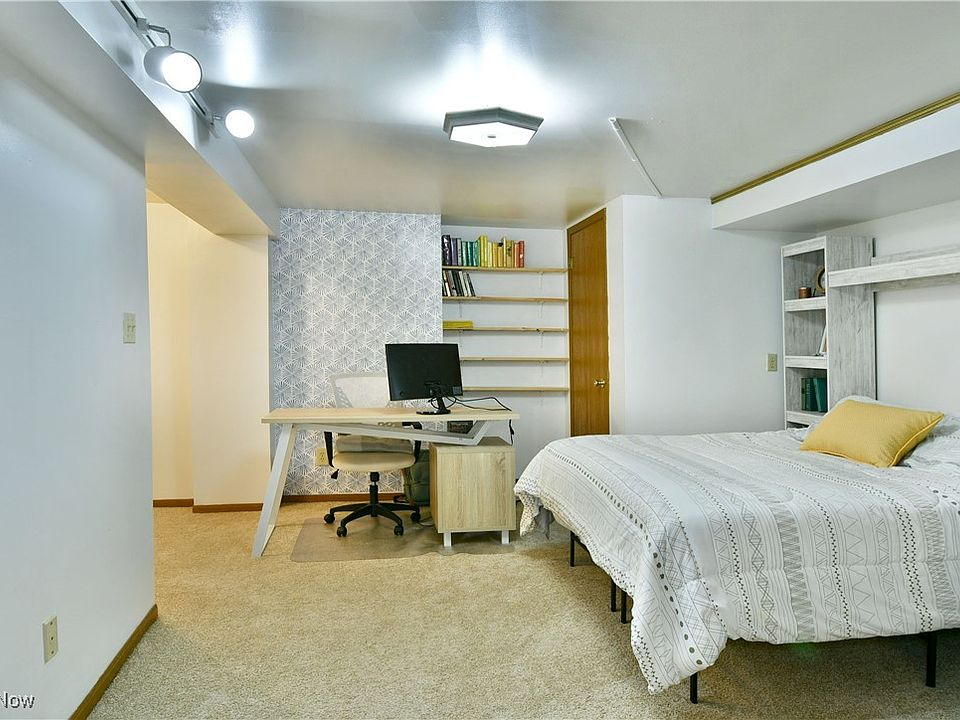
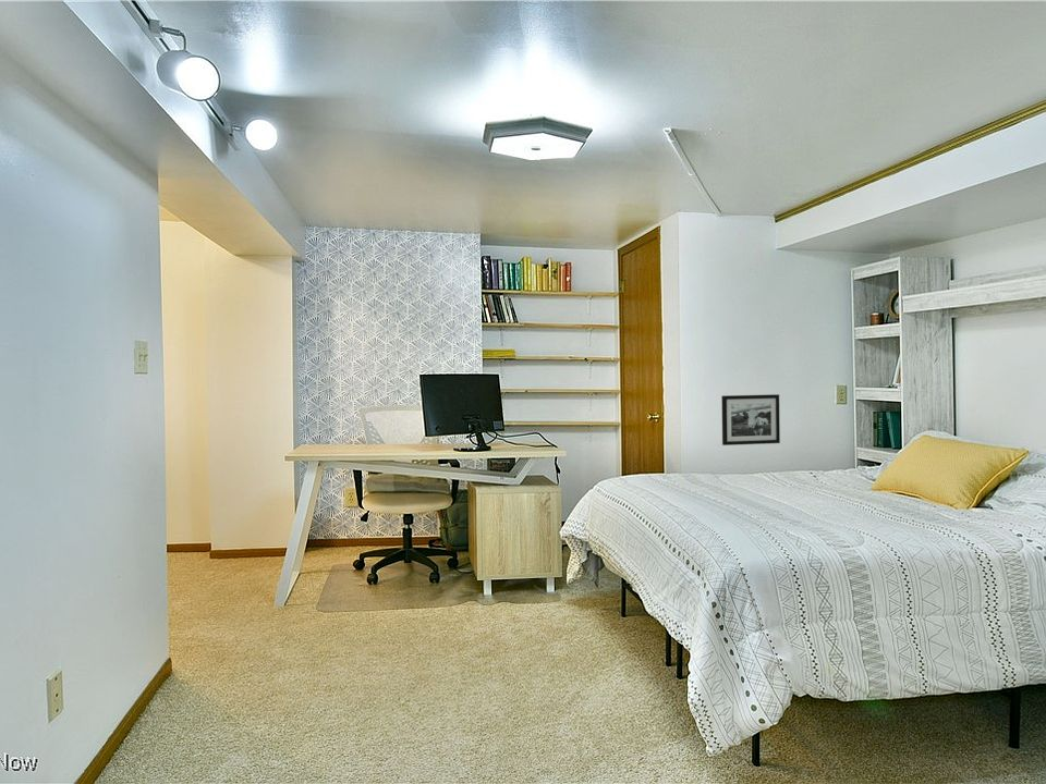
+ picture frame (751, 419)
